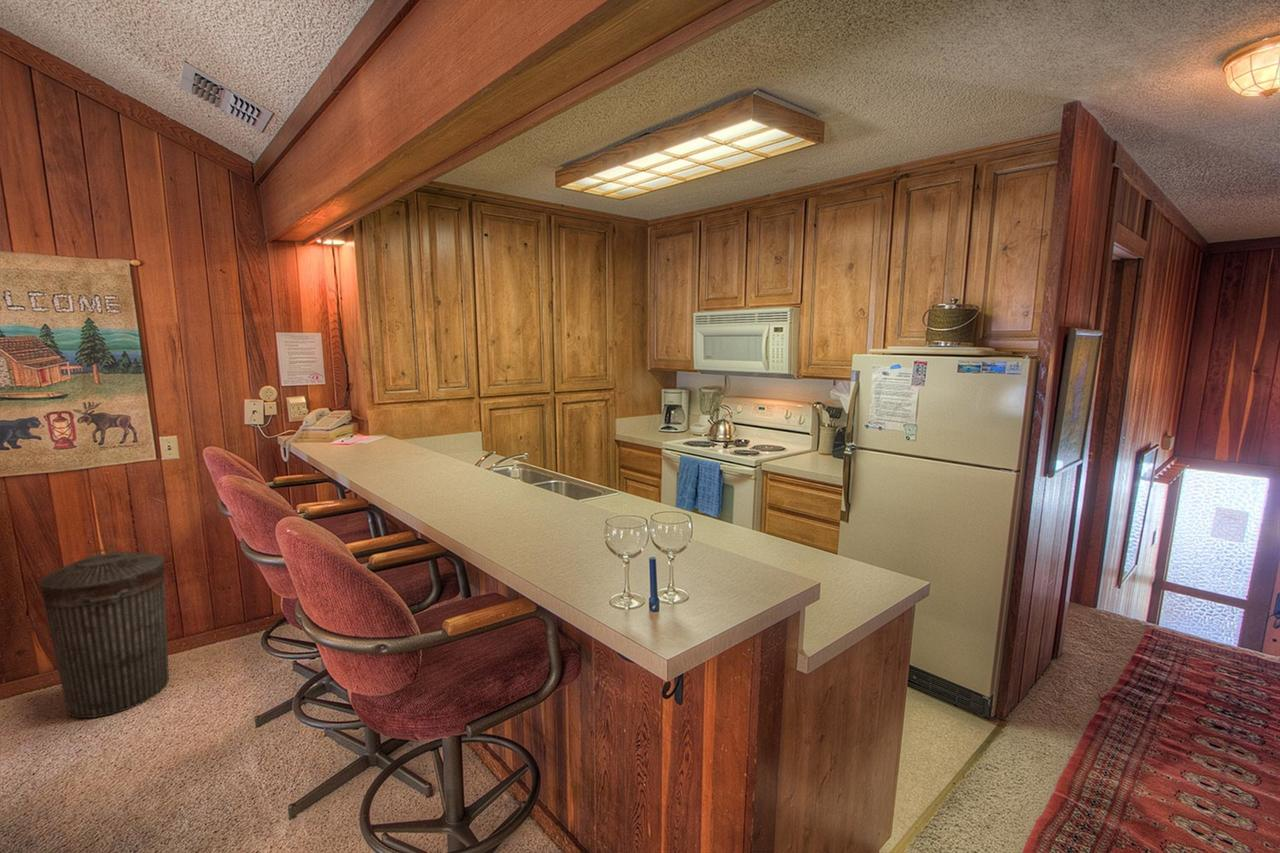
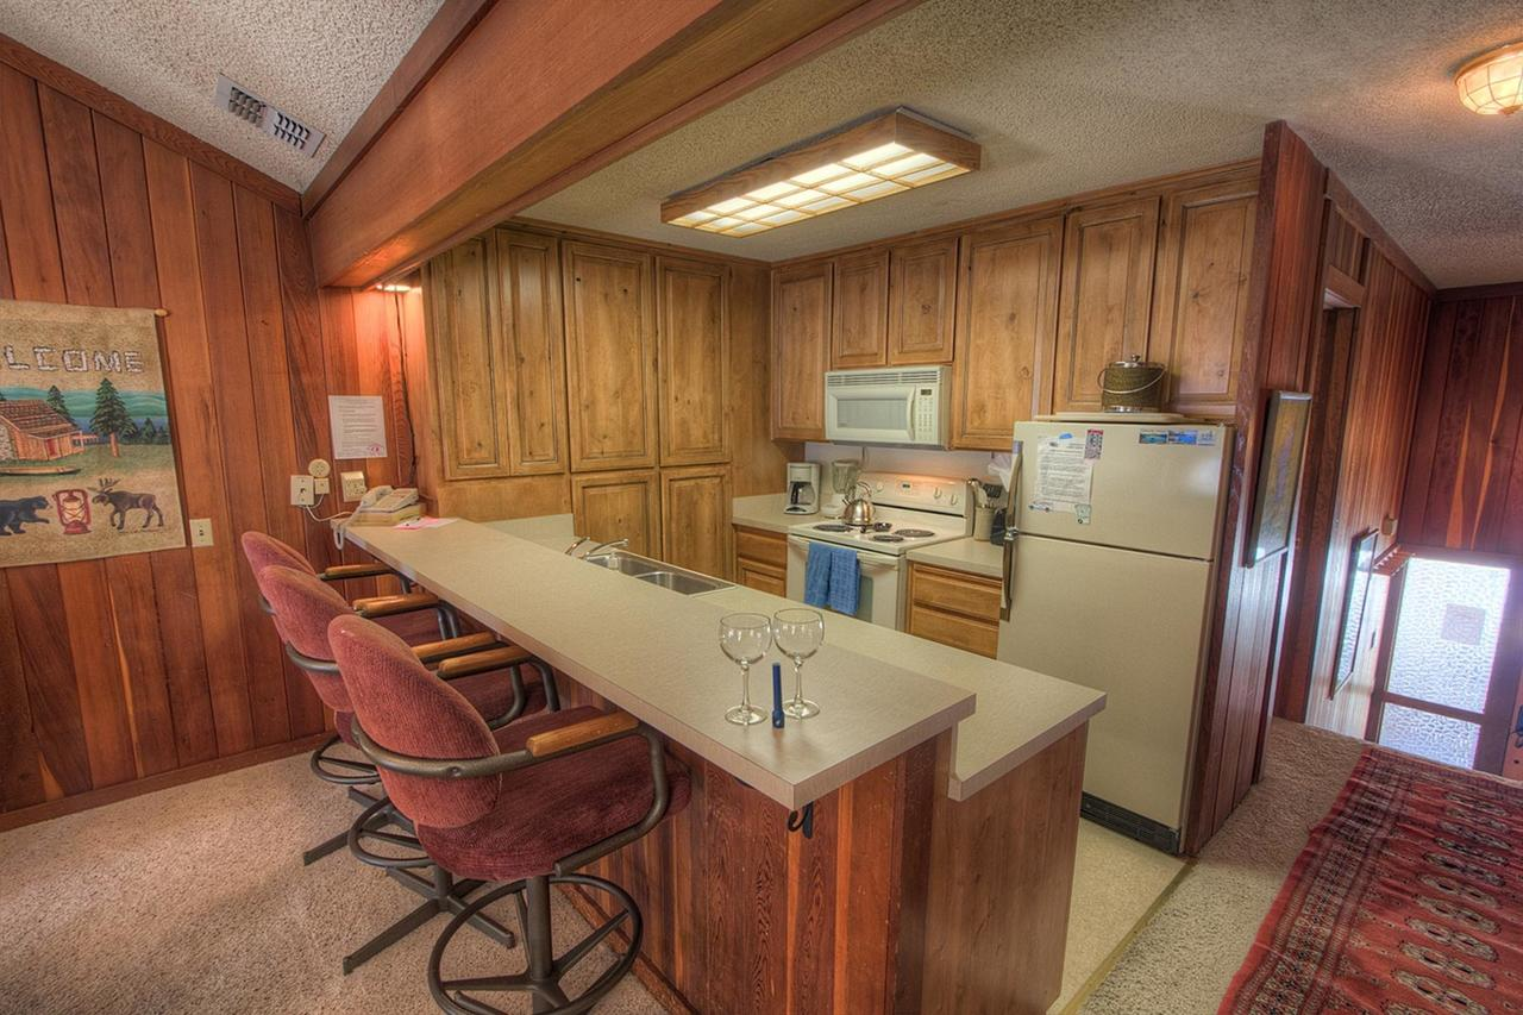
- trash can (111, 623)
